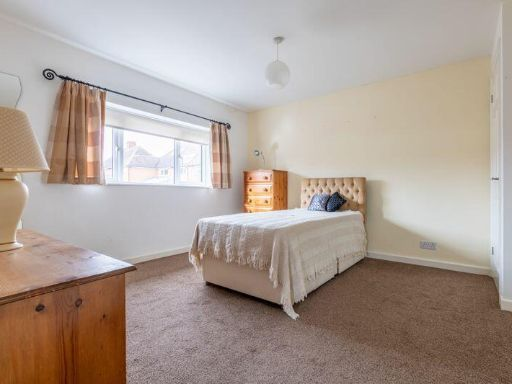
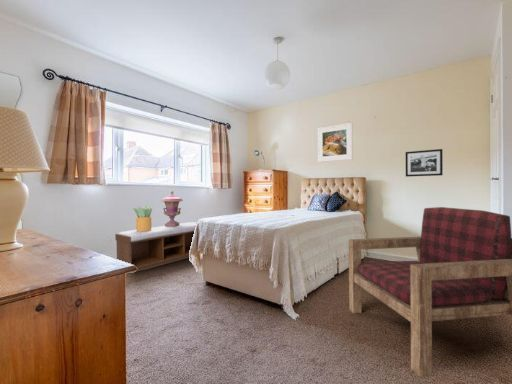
+ armchair (429, 270)
+ bench (167, 243)
+ decorative urn (172, 207)
+ potted plant (142, 218)
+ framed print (334, 143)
+ picture frame (423, 163)
